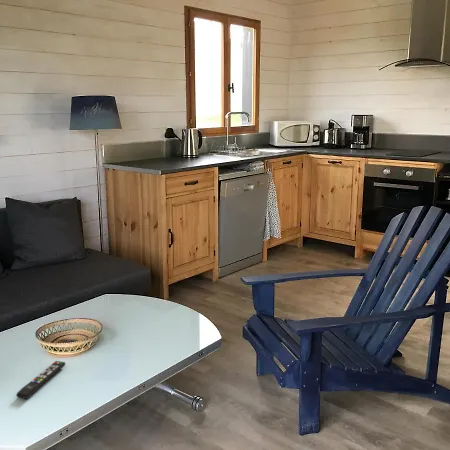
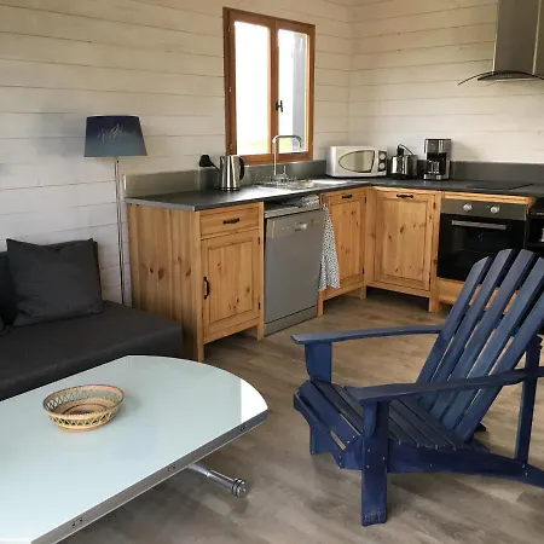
- remote control (42, 378)
